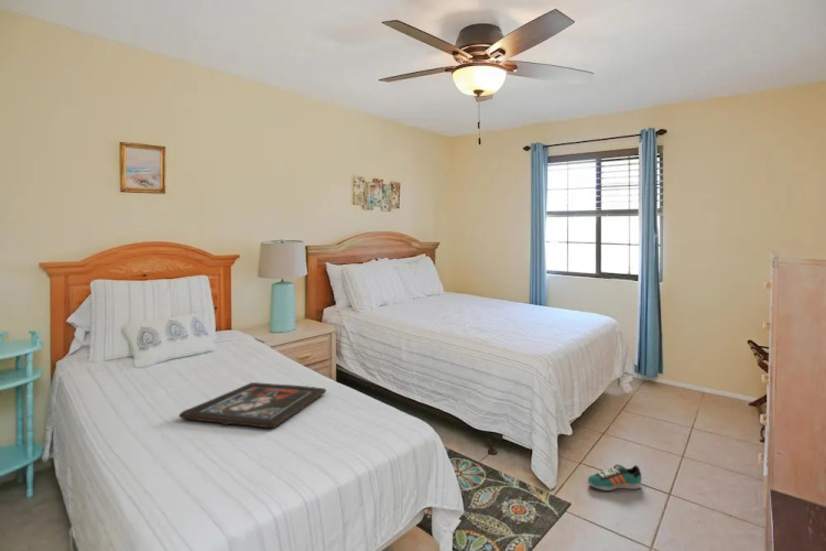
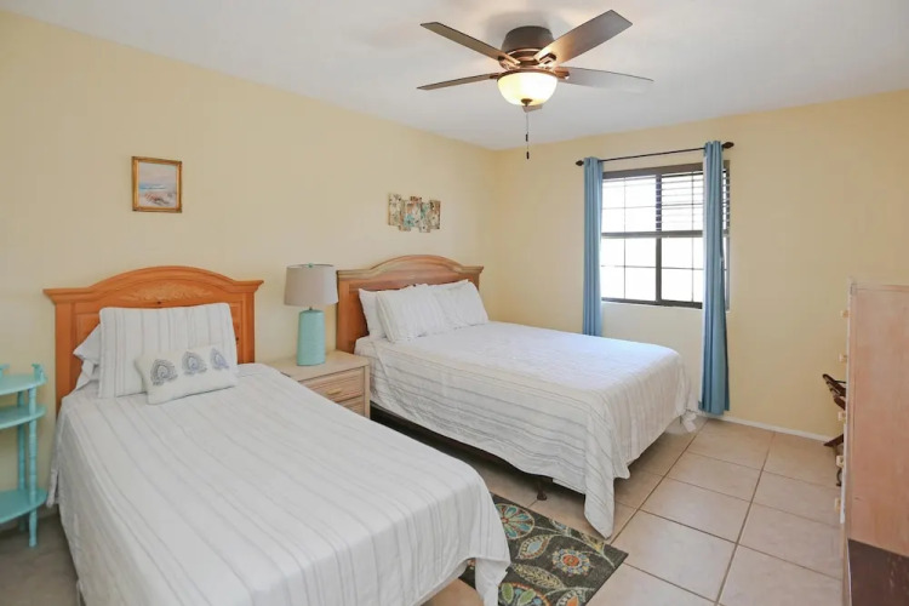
- religious icon (259, 402)
- sneaker (613, 475)
